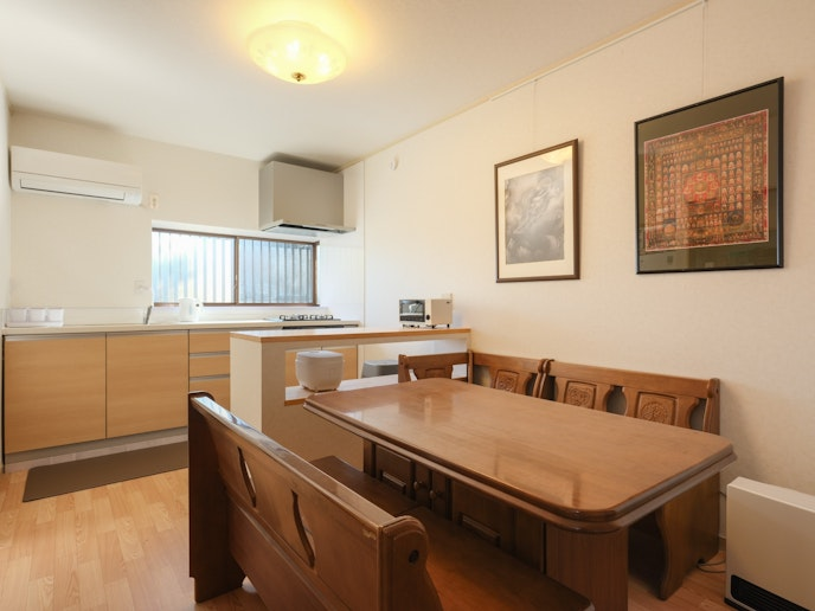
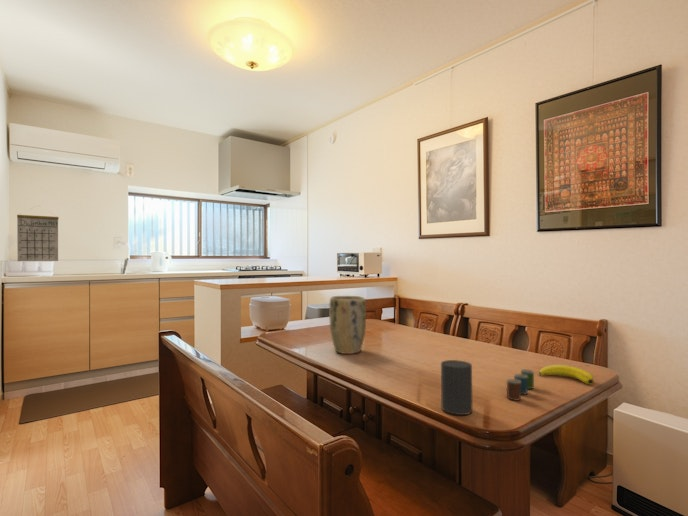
+ cup (456, 386)
+ banana (566, 372)
+ plant pot (347, 324)
+ calendar (38, 233)
+ cup (521, 377)
